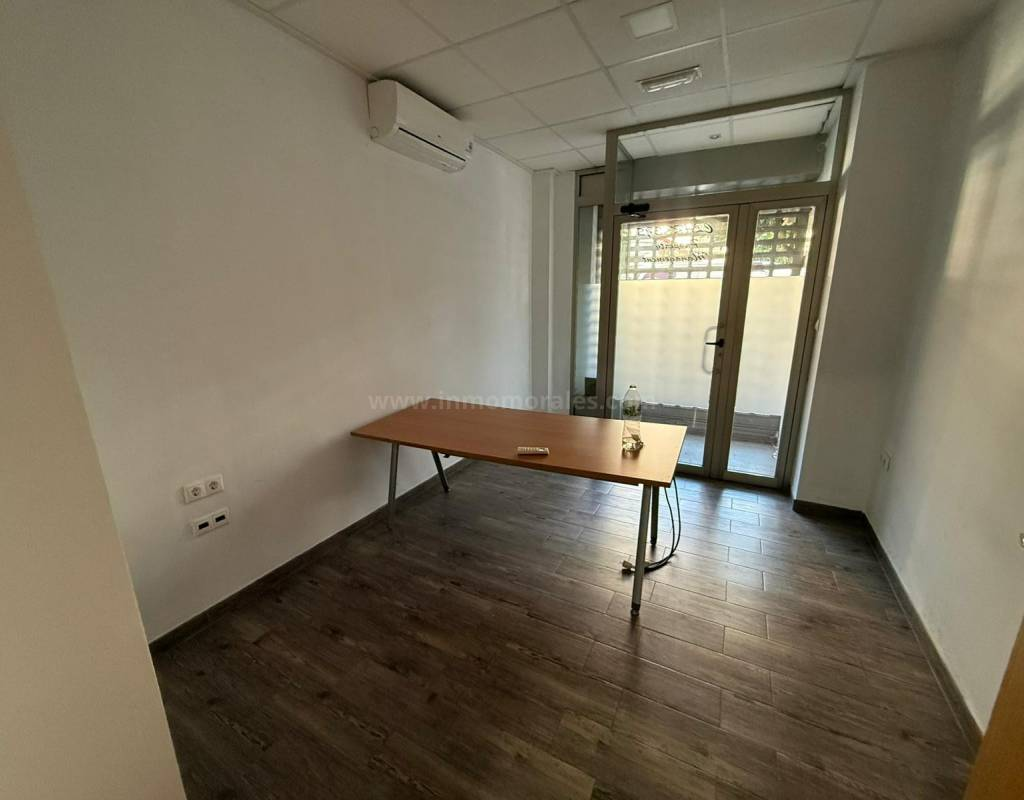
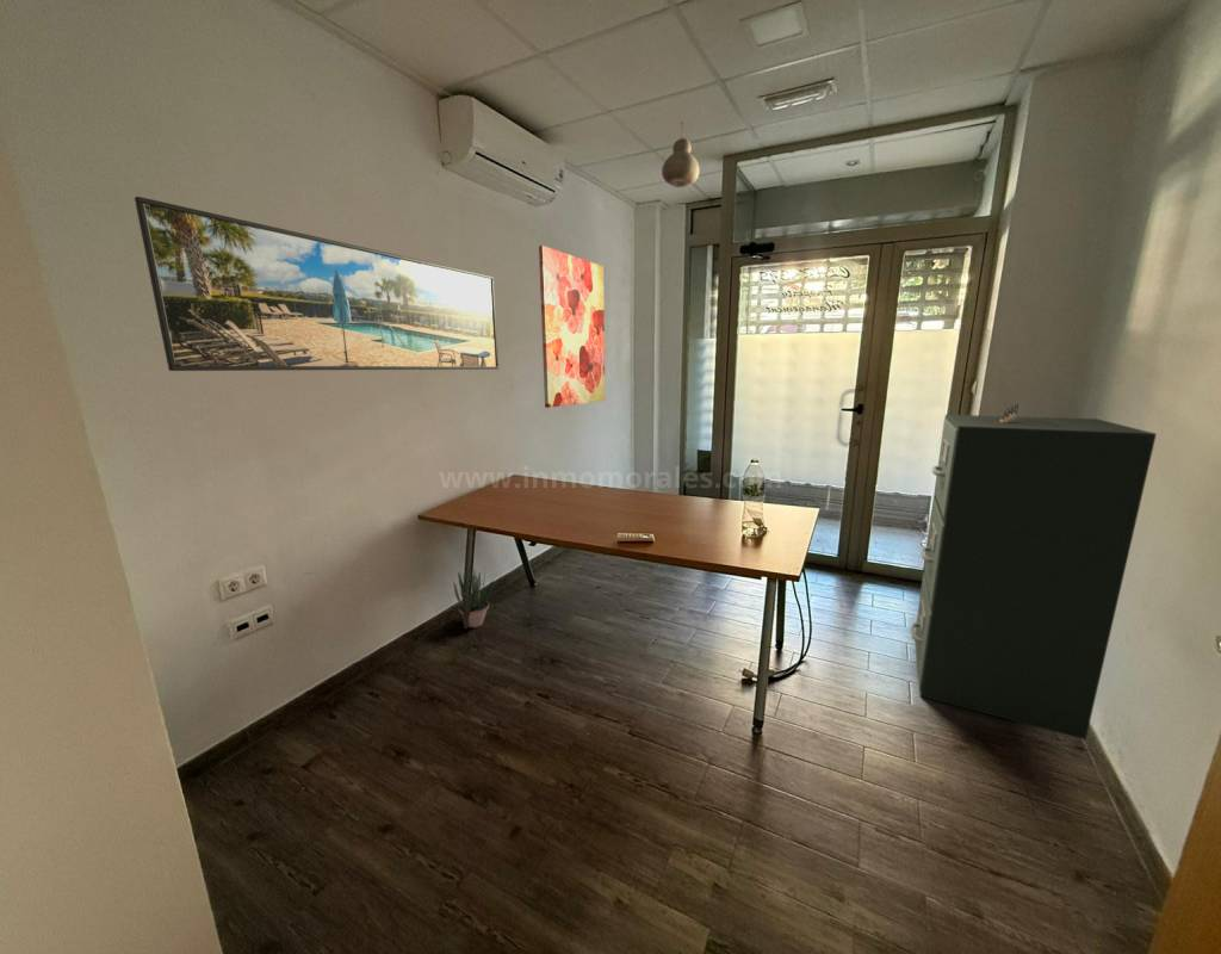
+ architectural model (1009, 411)
+ wall art (576, 333)
+ potted plant (473, 597)
+ filing cabinet (1000, 558)
+ pendant light (680, 153)
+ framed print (374, 310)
